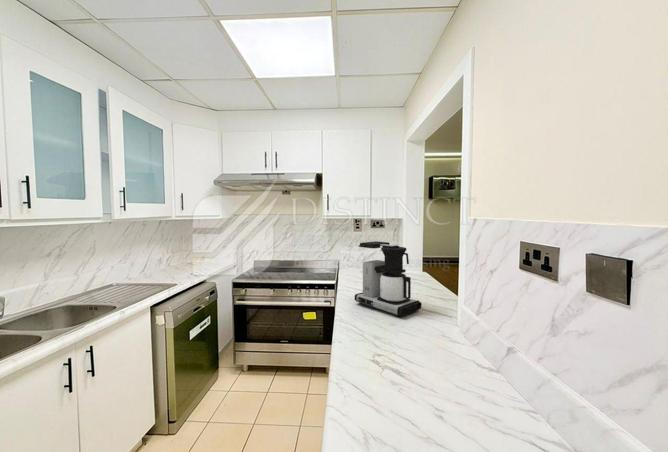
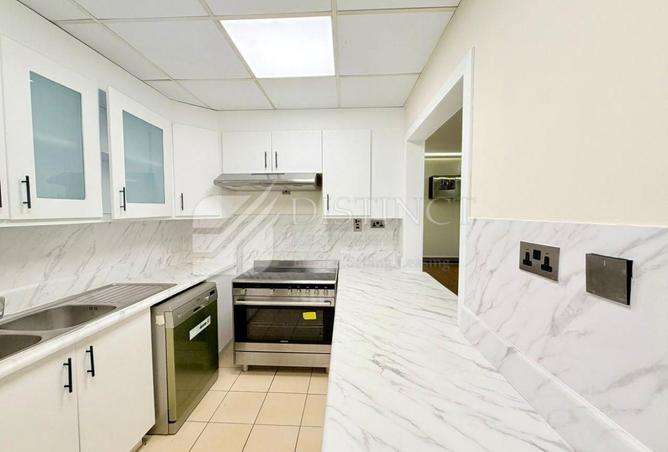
- coffee maker (386, 275)
